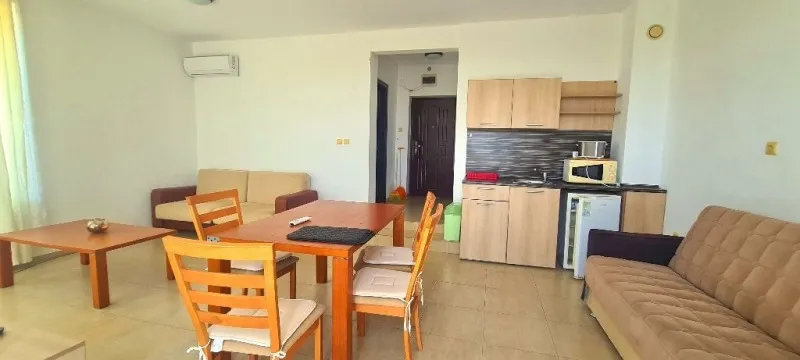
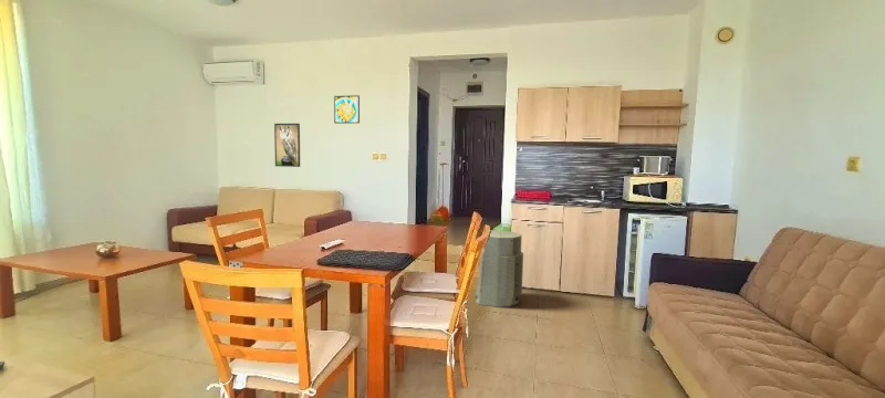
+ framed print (287, 145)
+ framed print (346, 109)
+ air purifier (499, 266)
